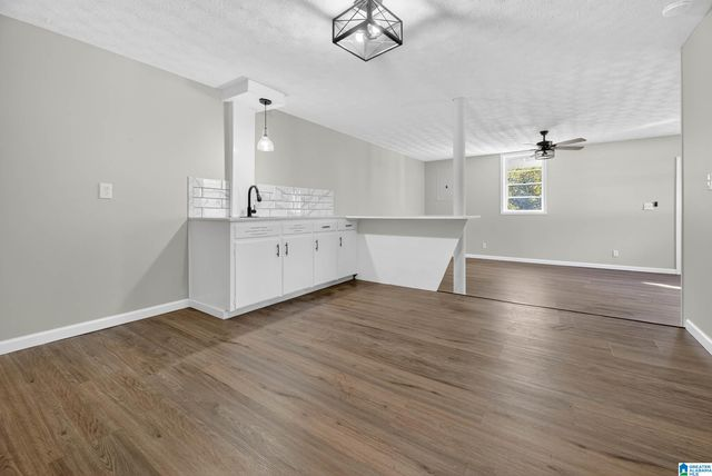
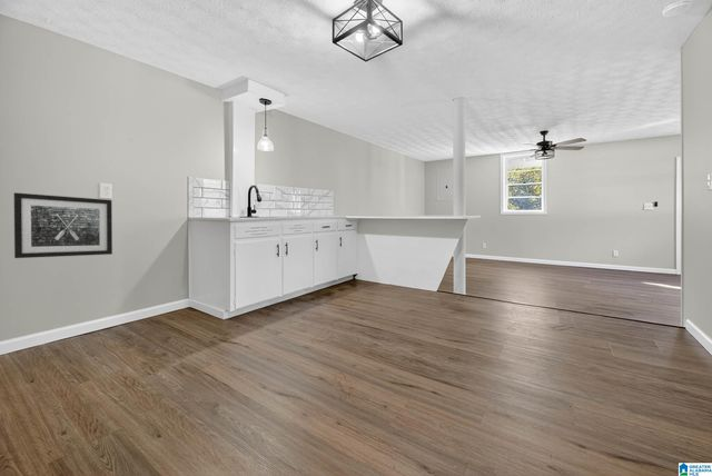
+ wall art (67, 226)
